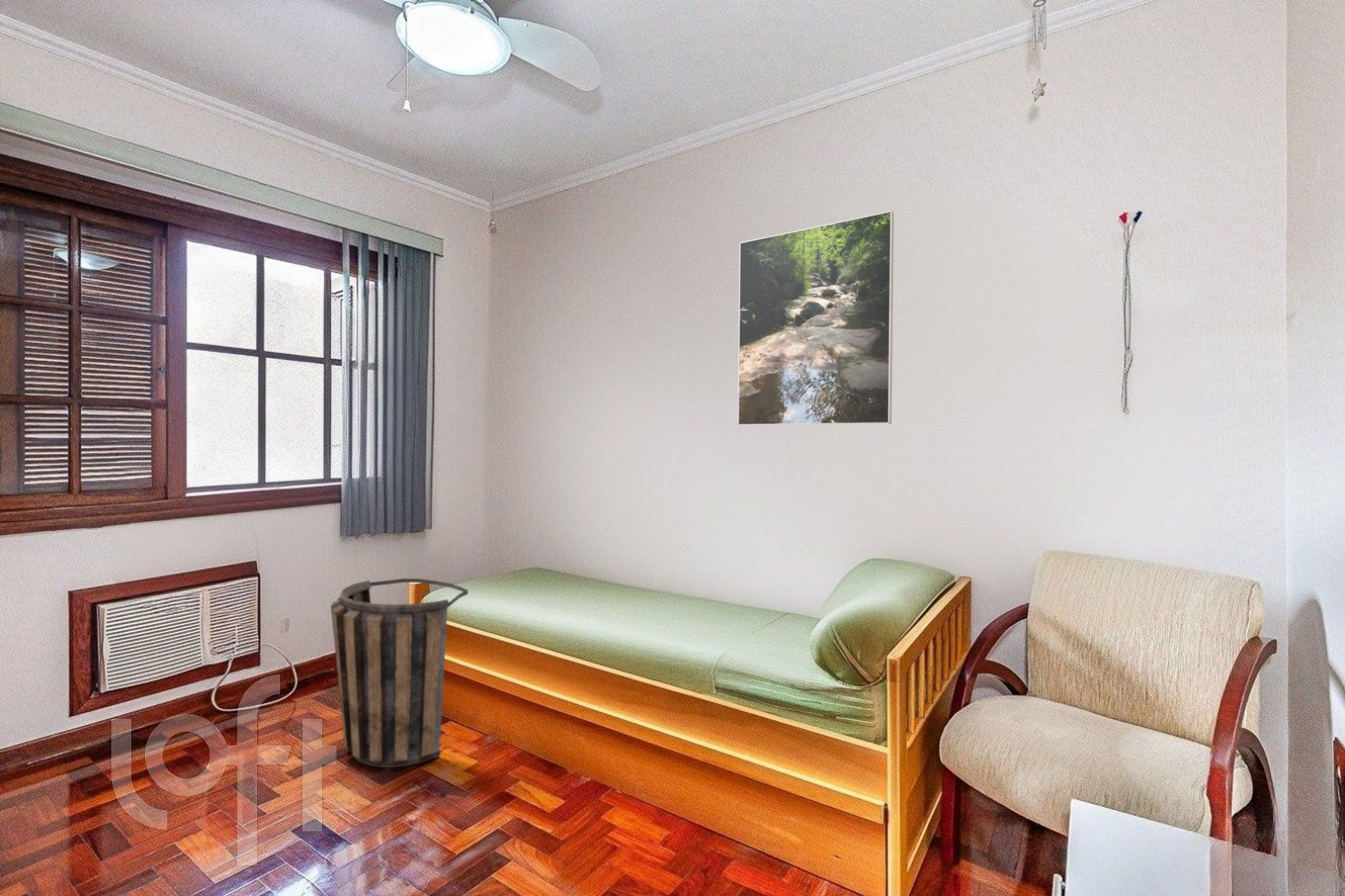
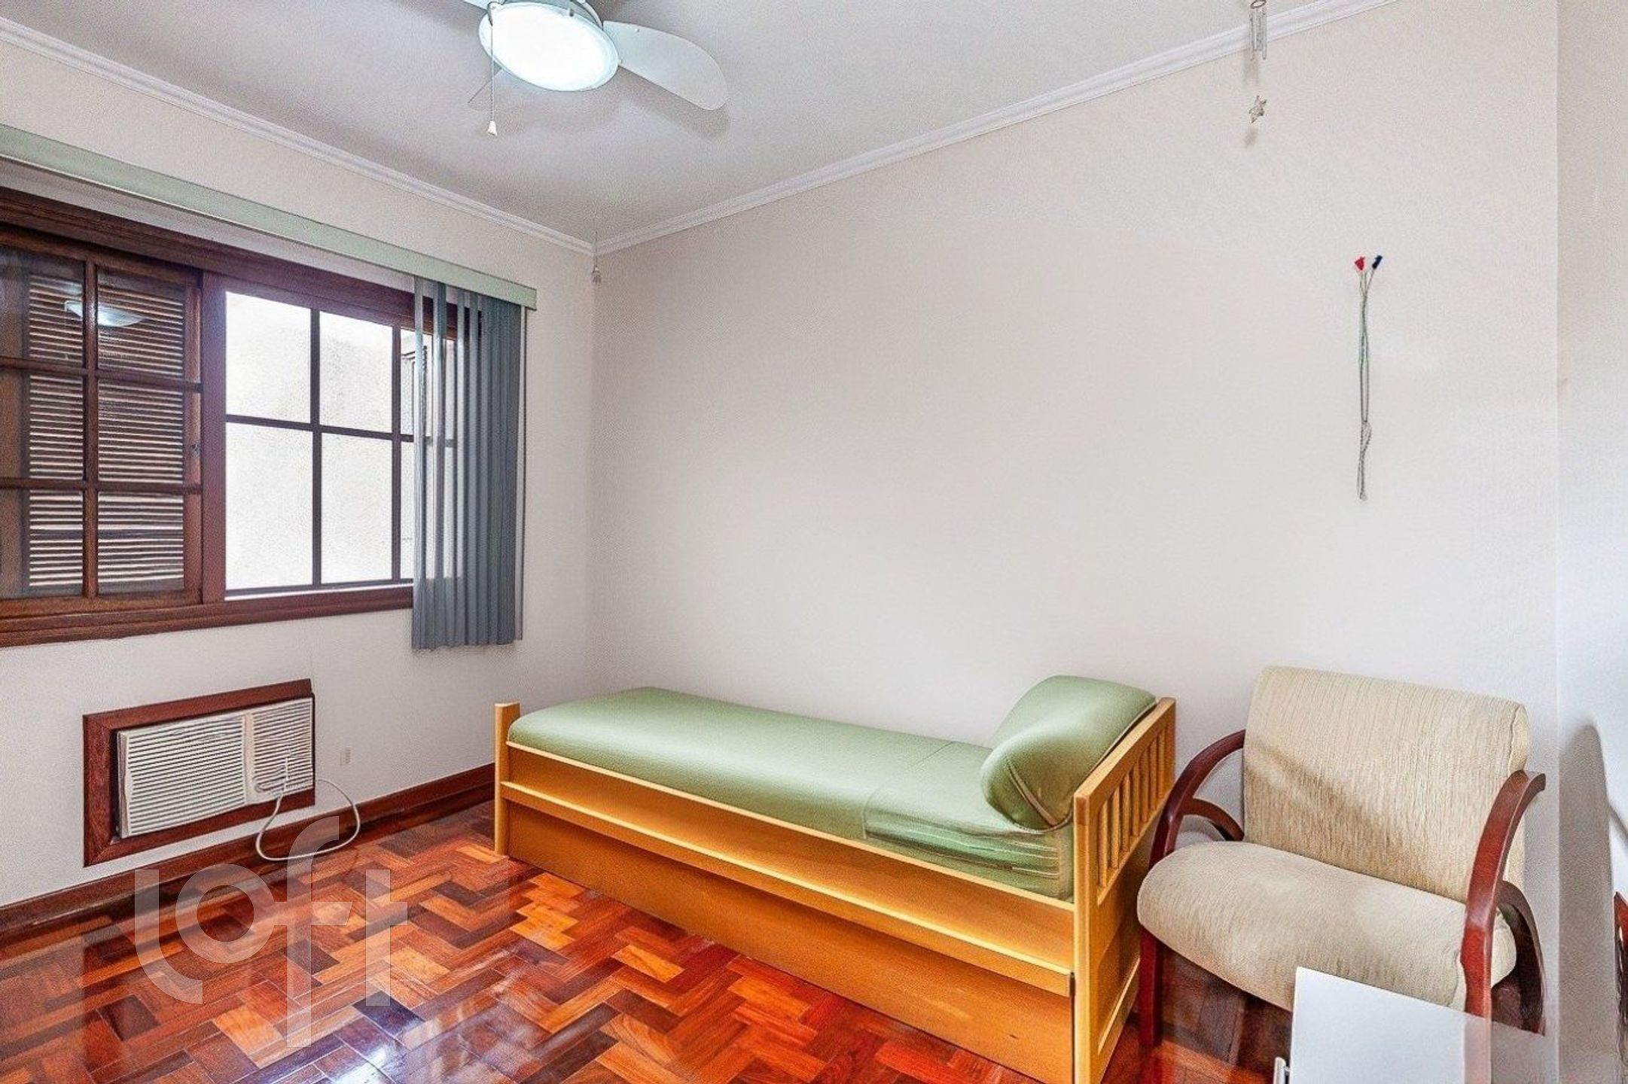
- basket (395, 663)
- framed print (810, 327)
